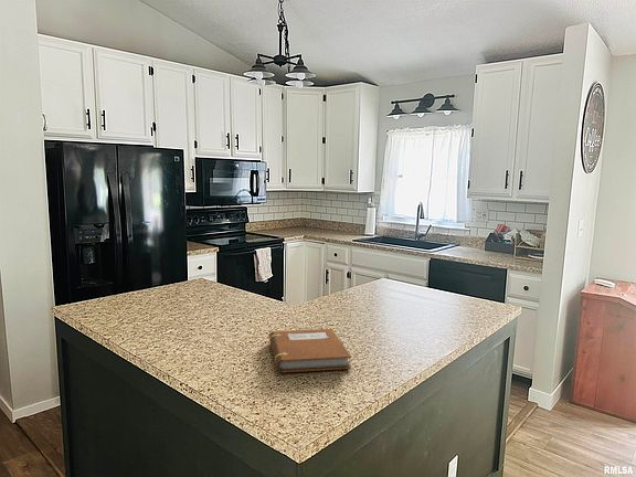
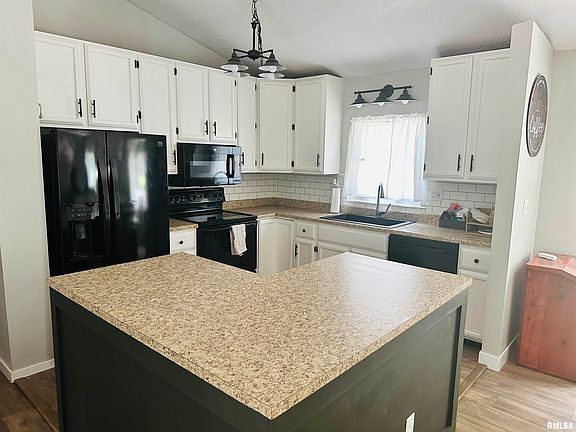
- notebook (306, 348)
